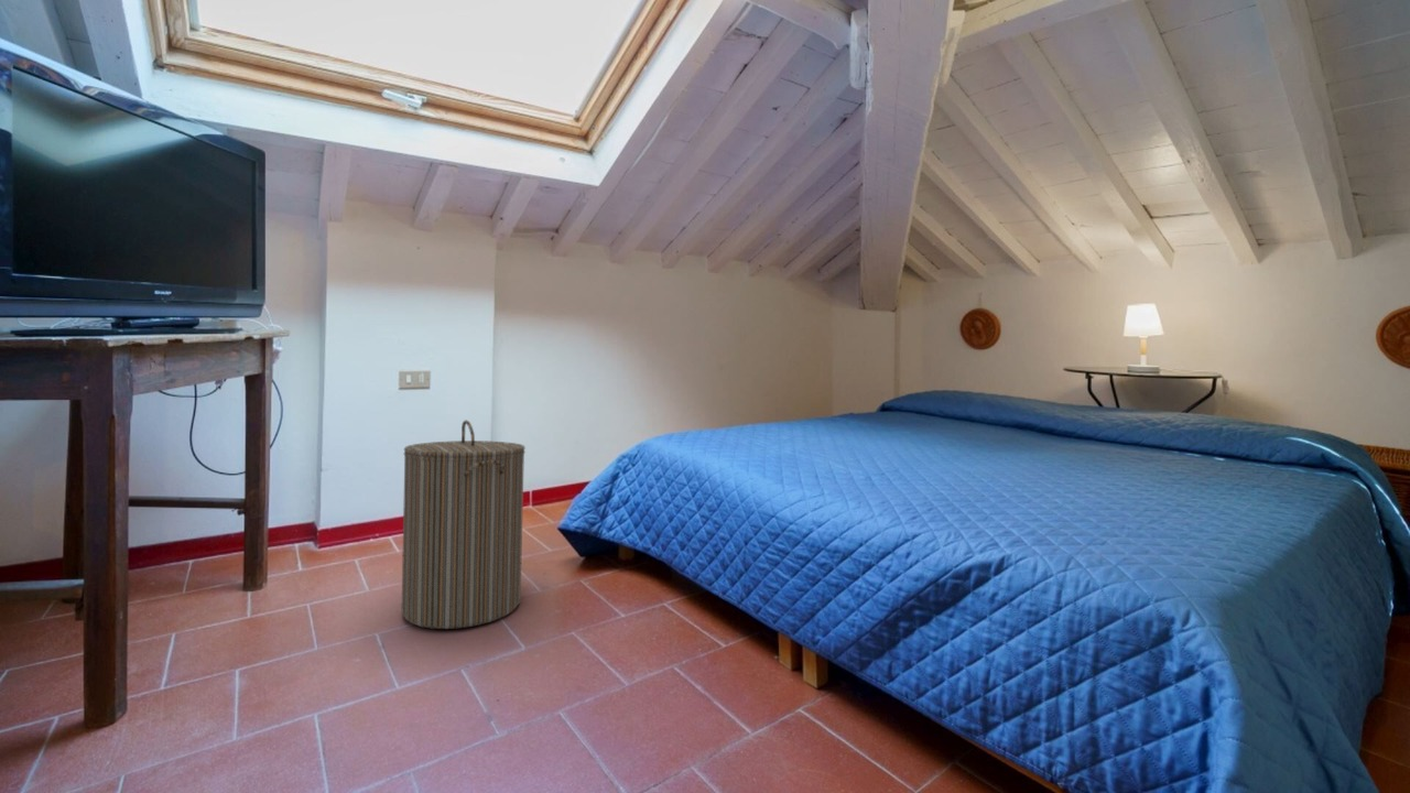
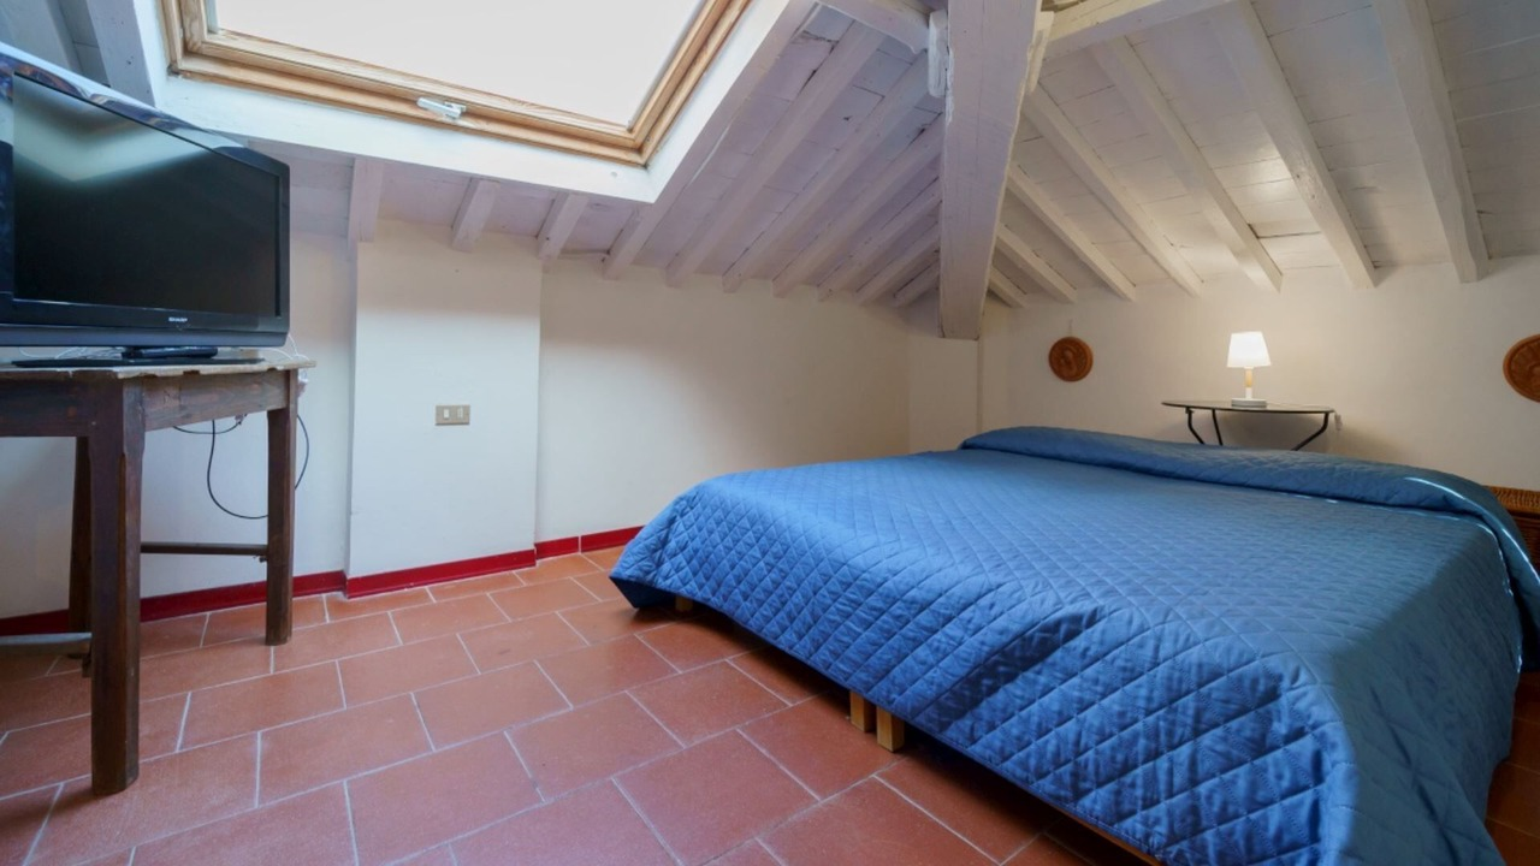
- laundry hamper (465, 513)
